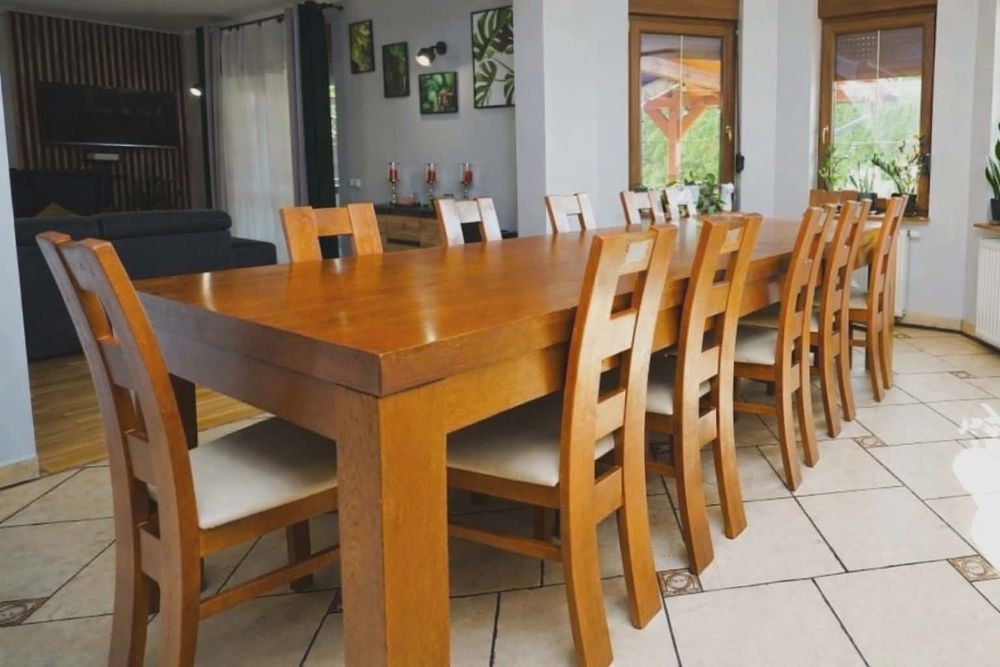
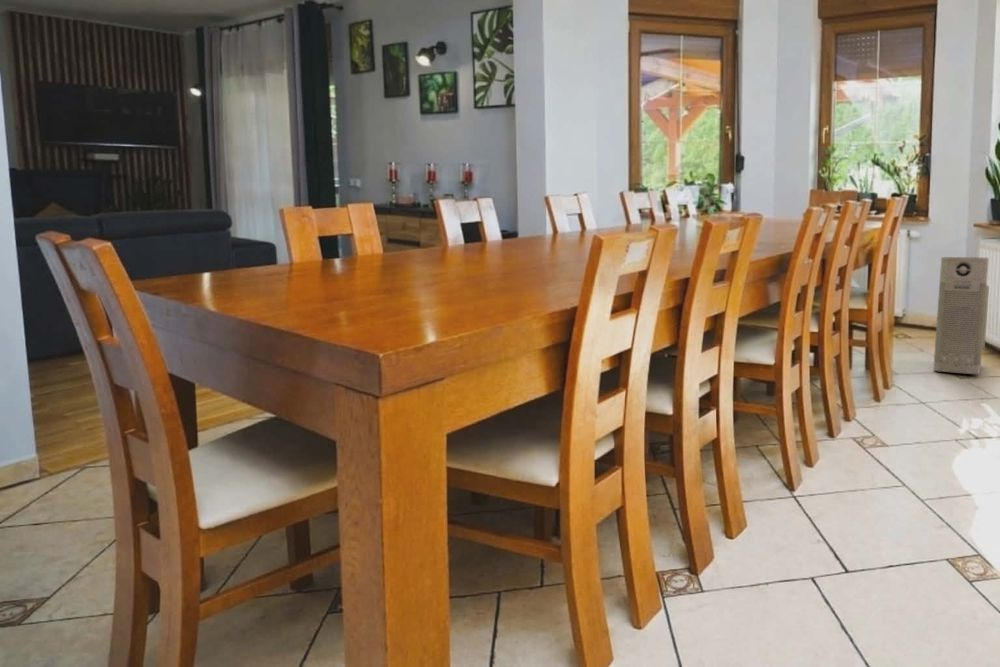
+ air purifier (962, 312)
